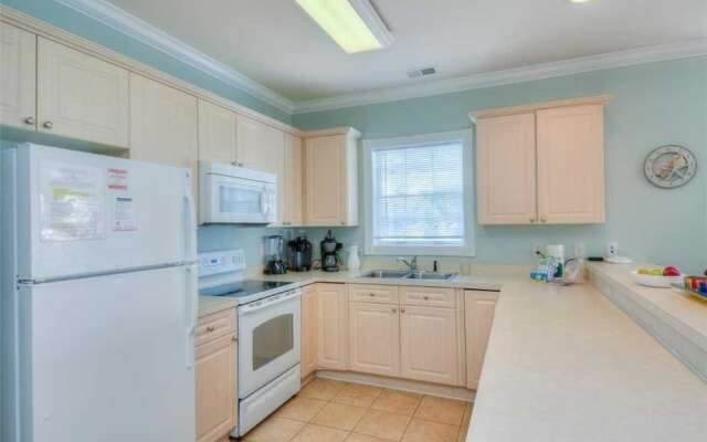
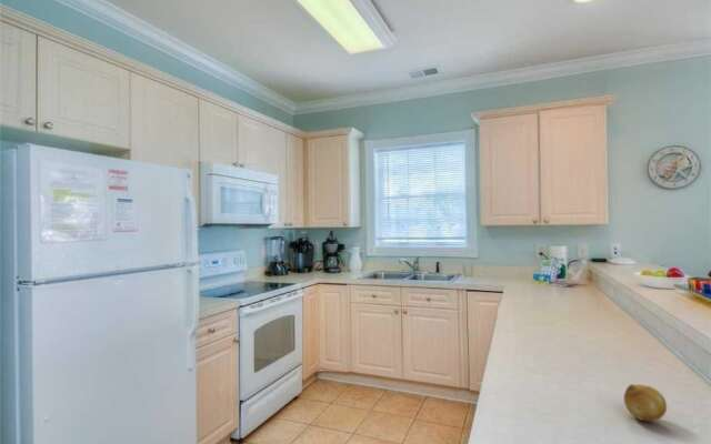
+ fruit (644, 402)
